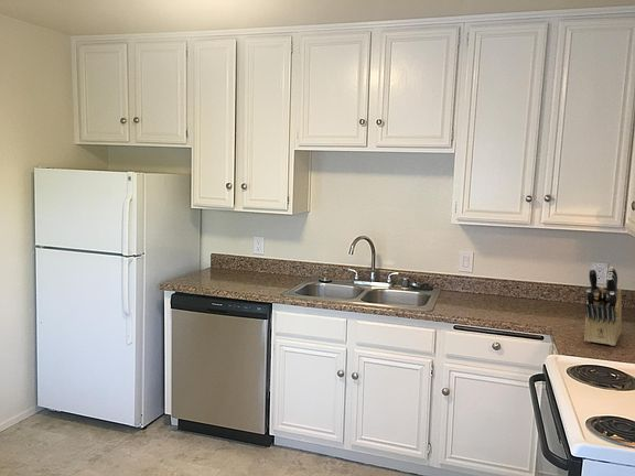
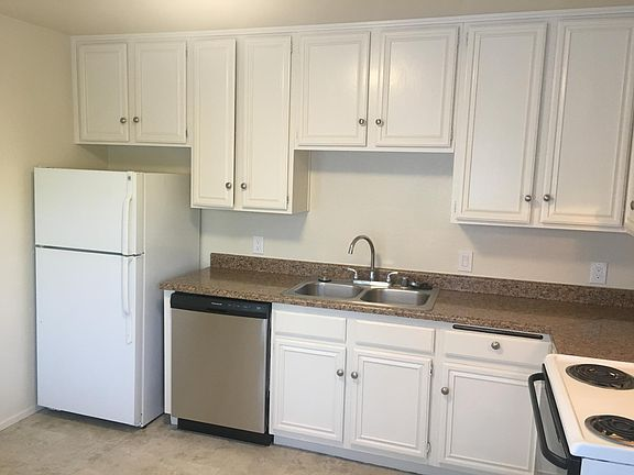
- knife block (604, 302)
